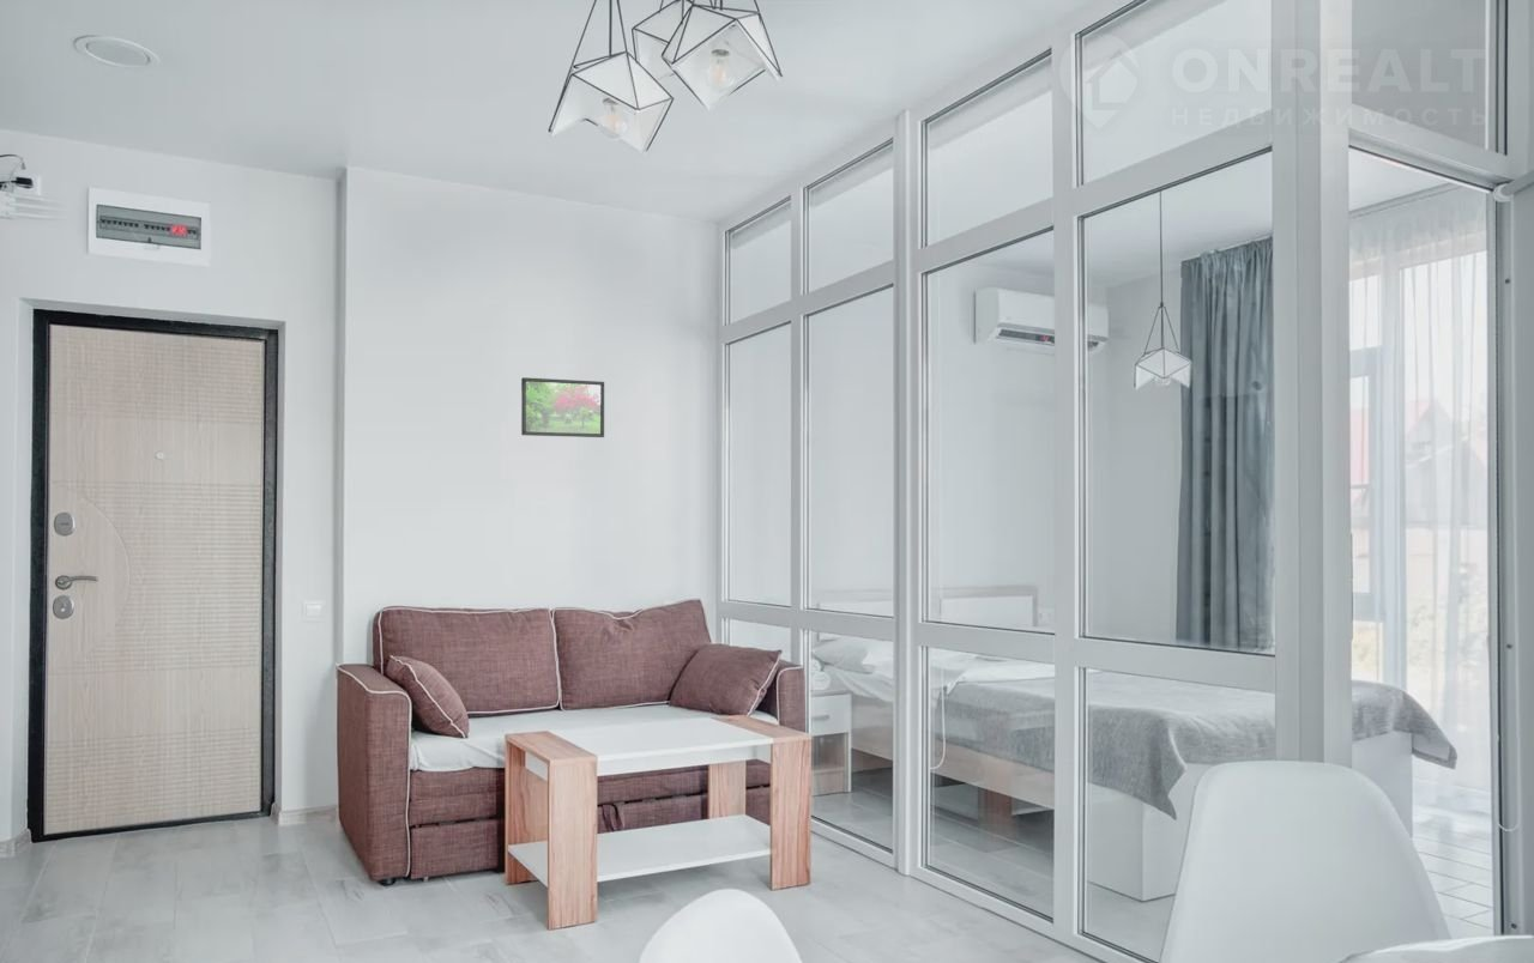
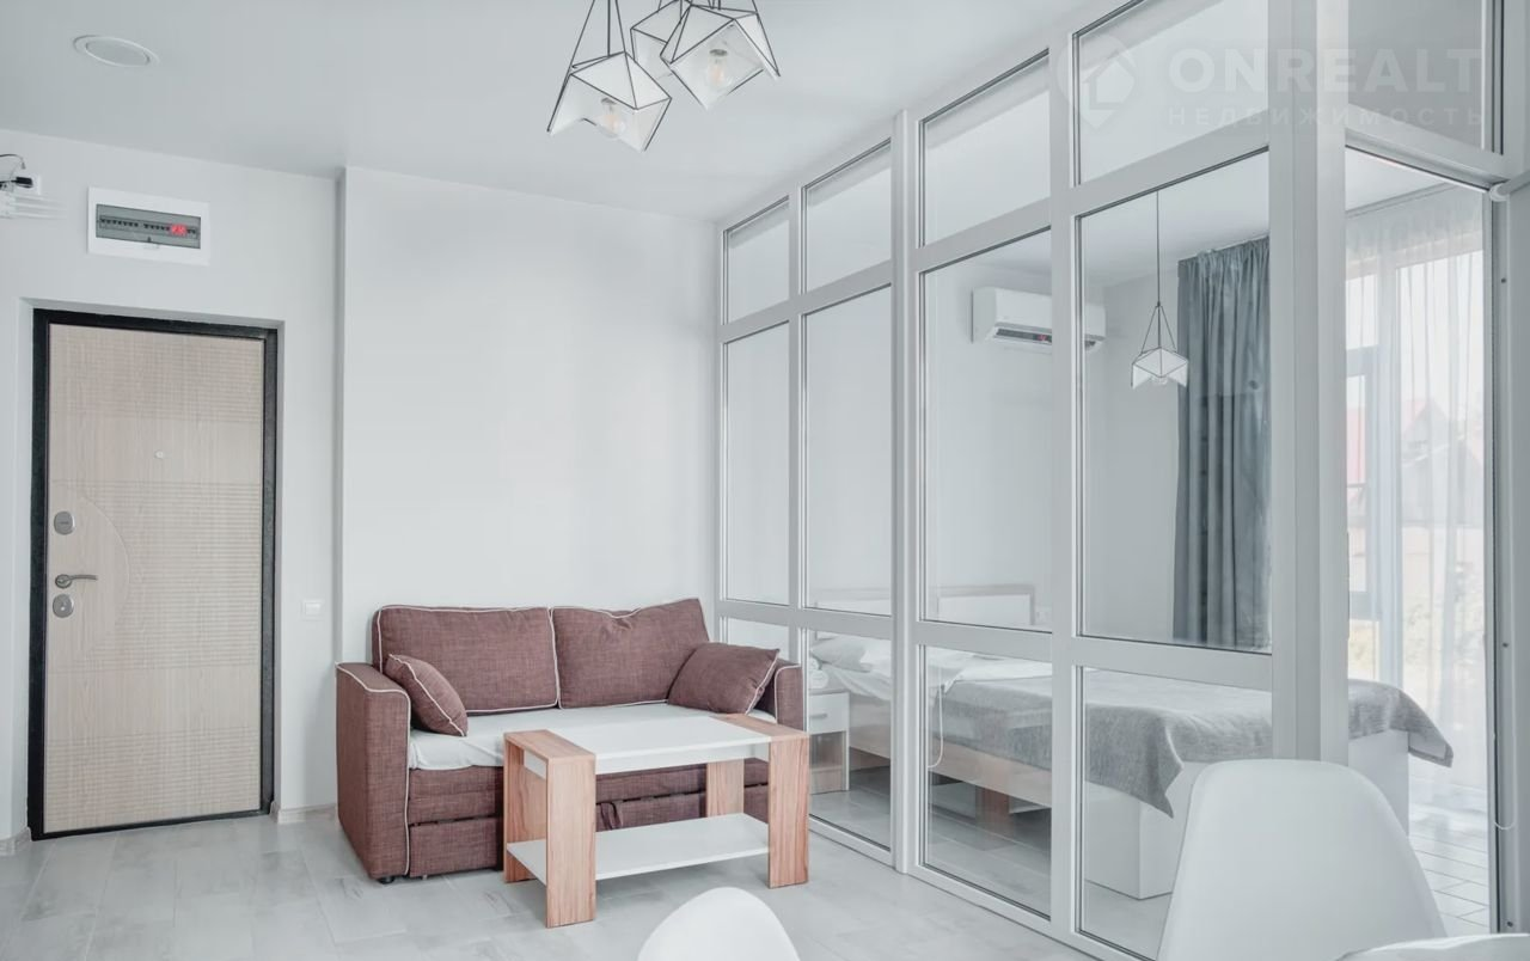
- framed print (563, 407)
